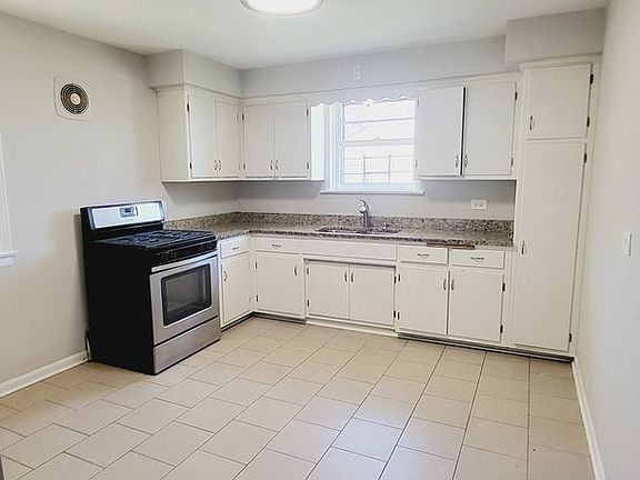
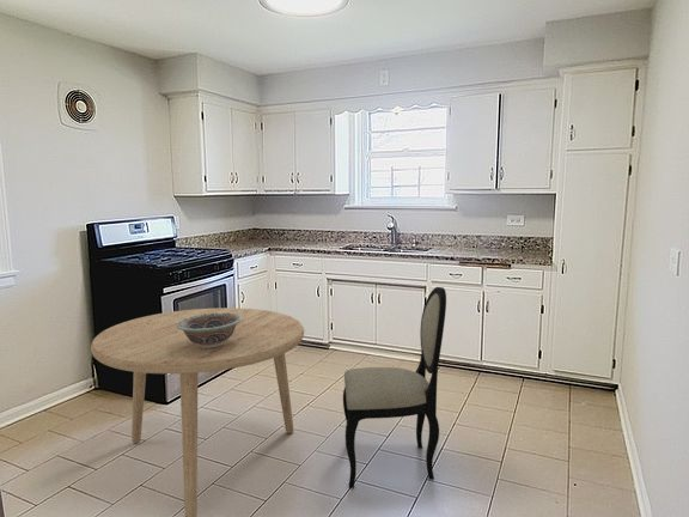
+ dining table (196, 396)
+ dining chair (392, 377)
+ decorative bowl (209, 330)
